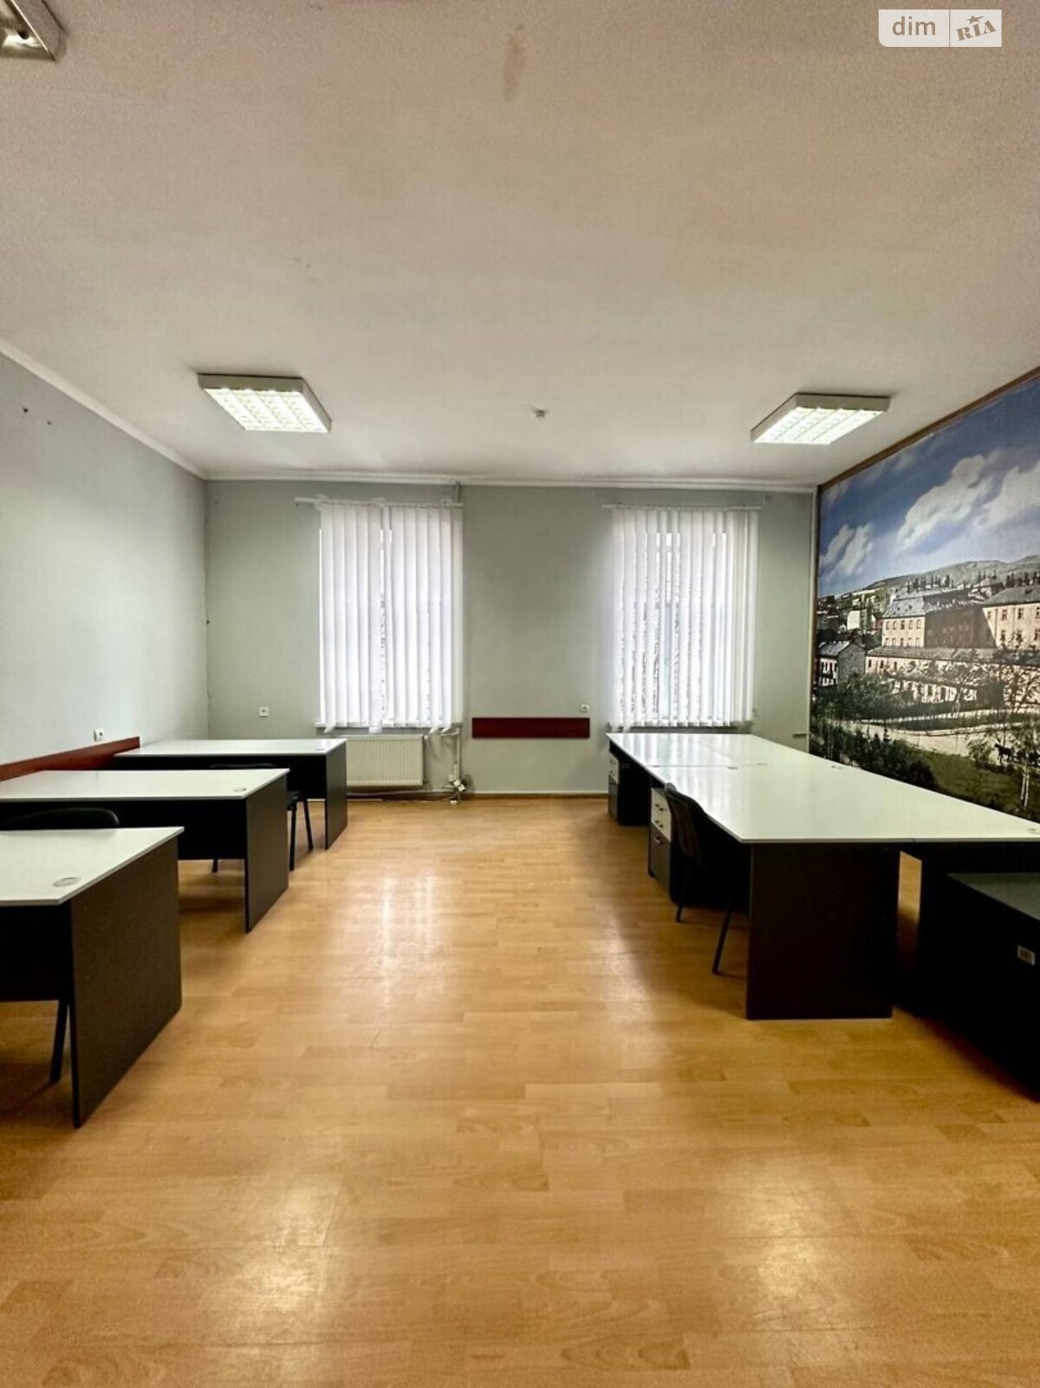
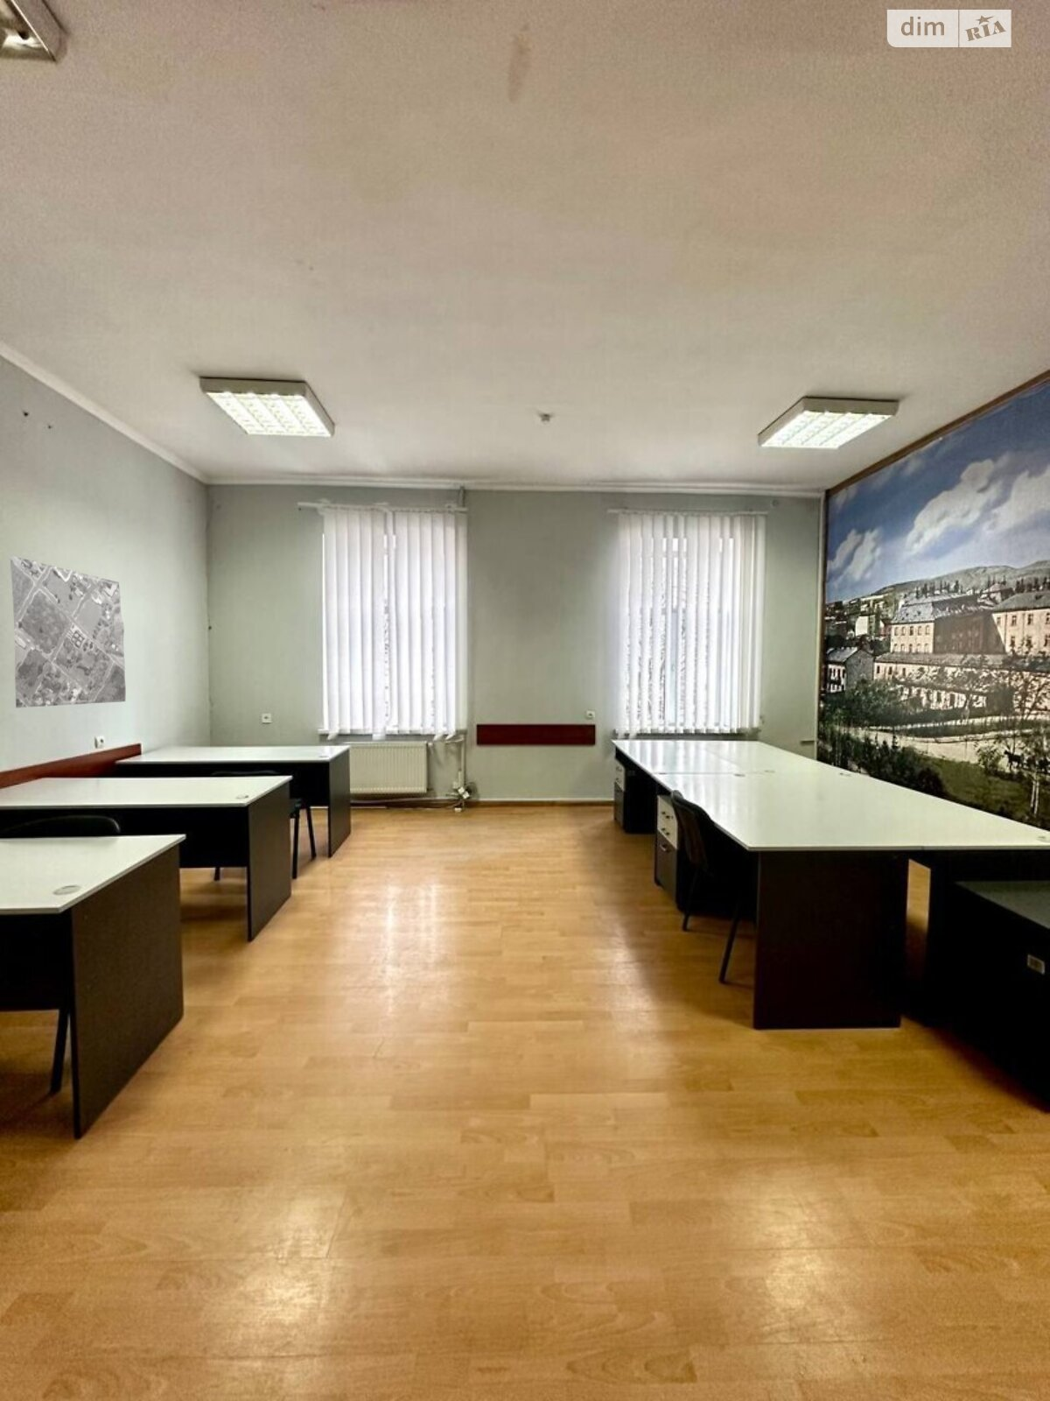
+ map (75, 638)
